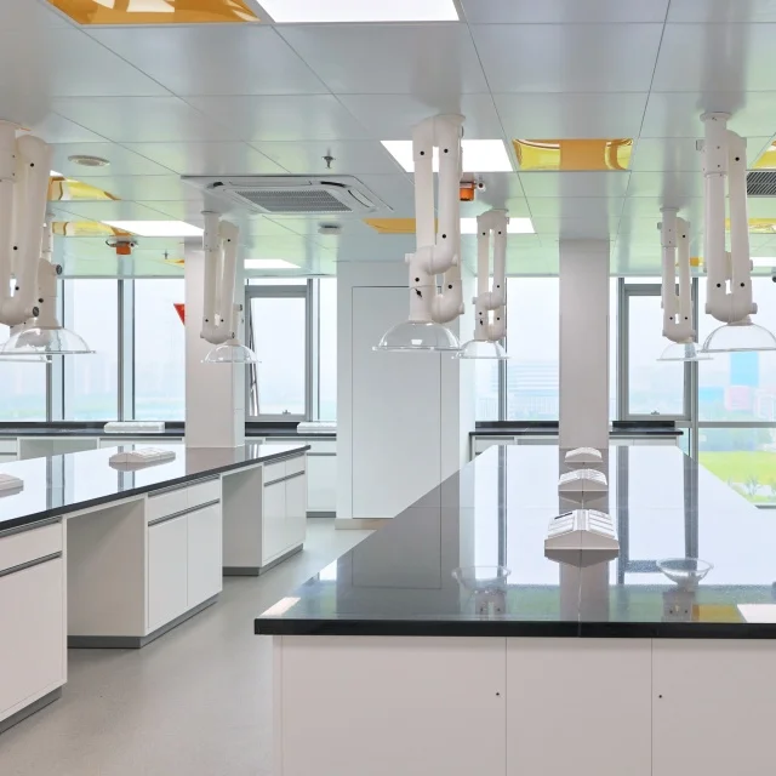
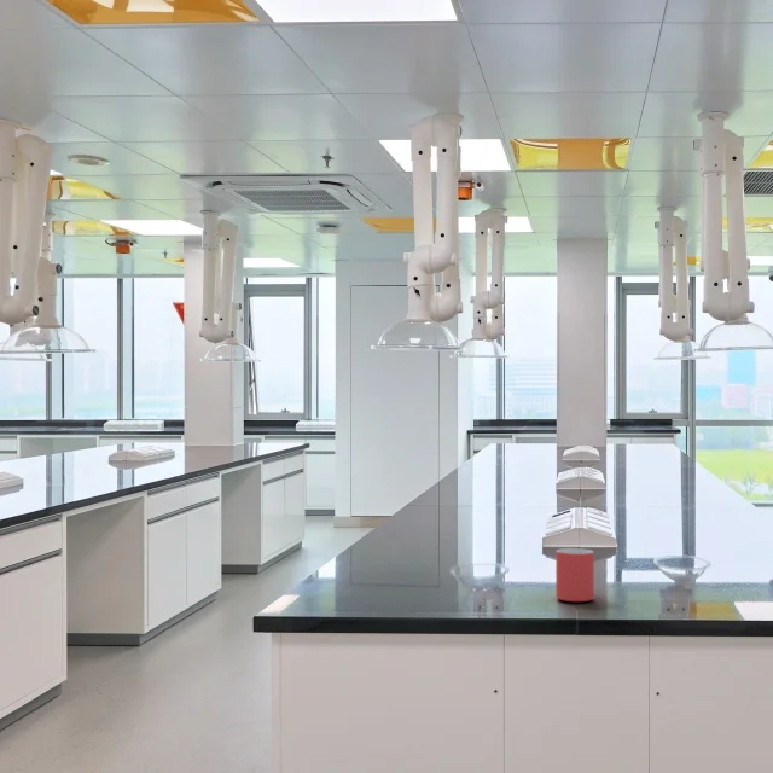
+ mug (576, 574)
